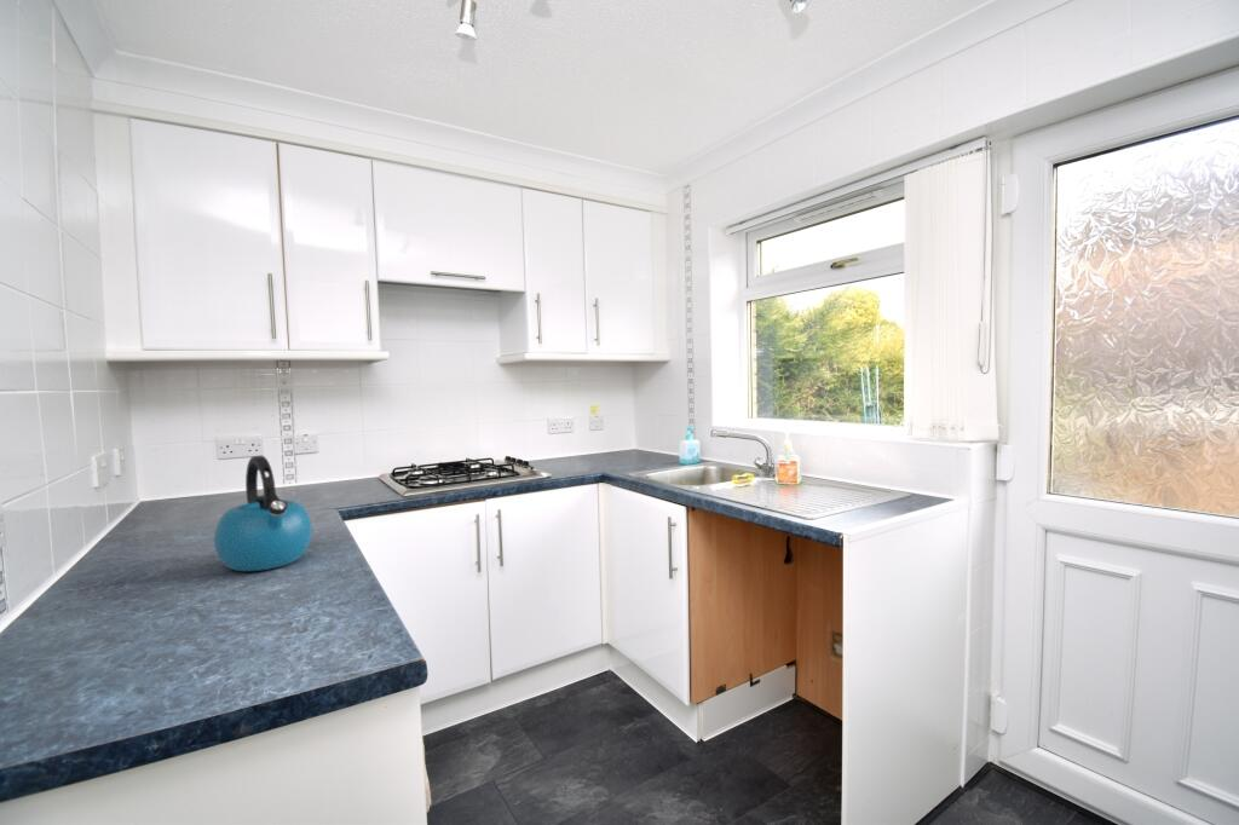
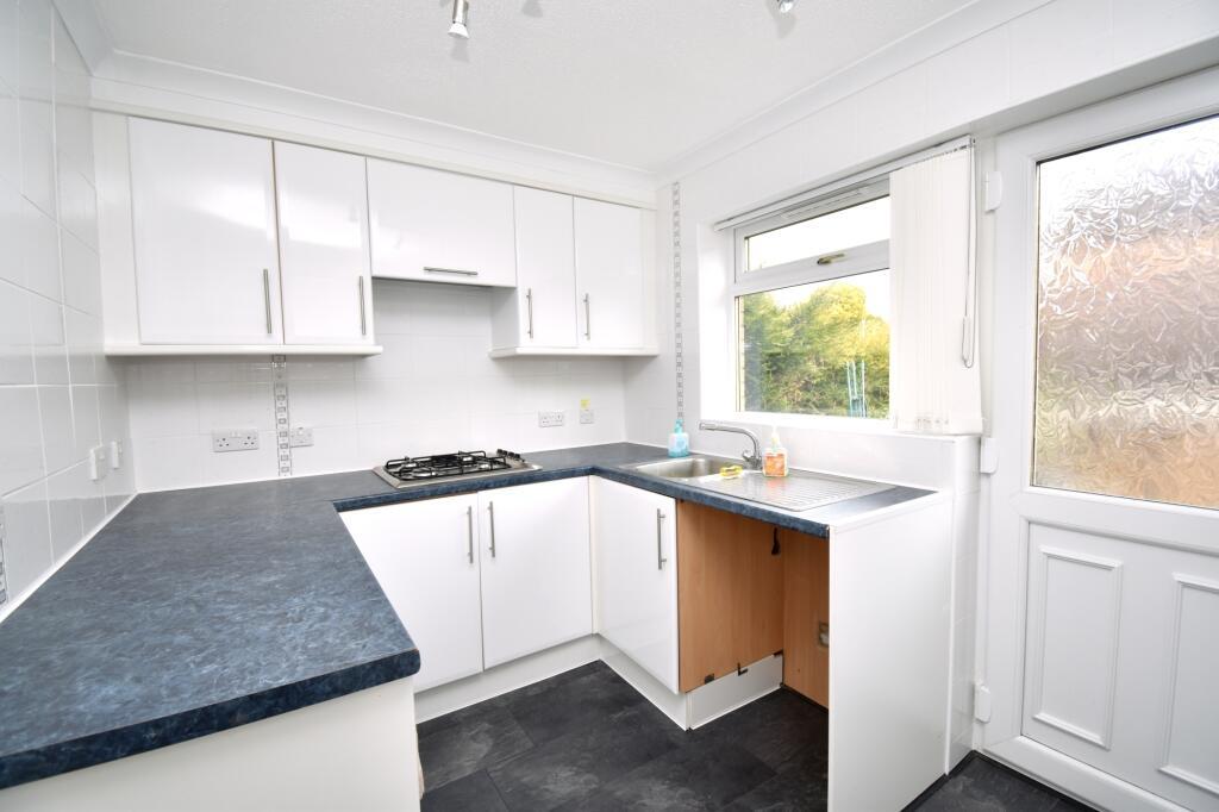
- kettle (265, 510)
